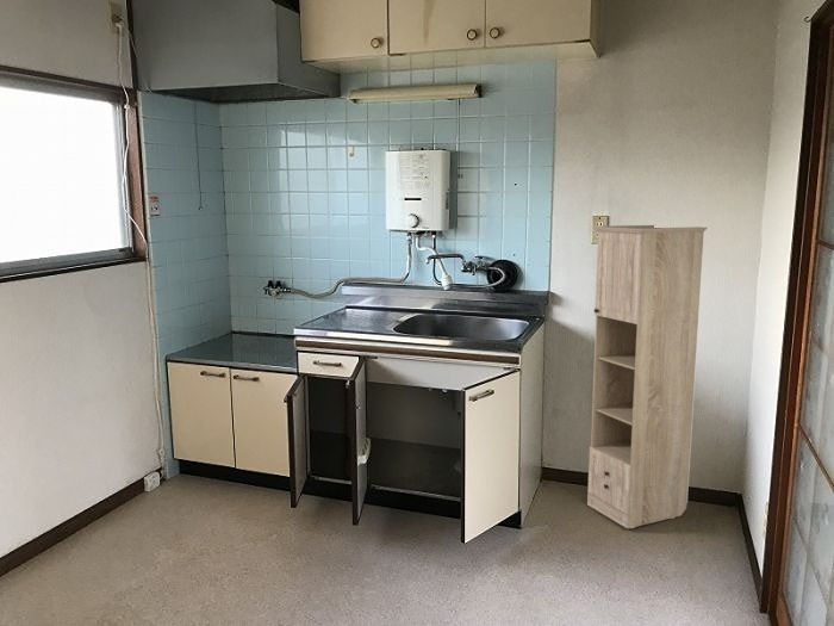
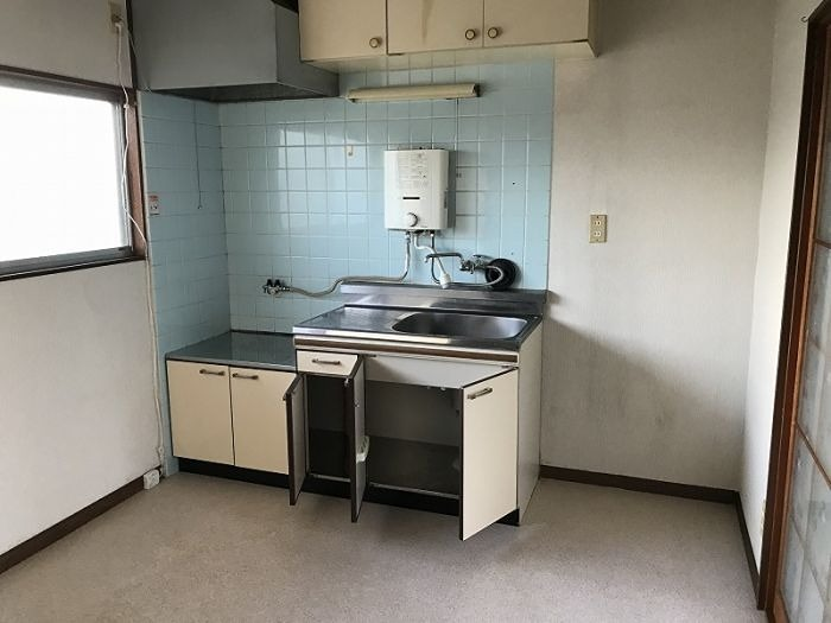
- storage cabinet (641, 372)
